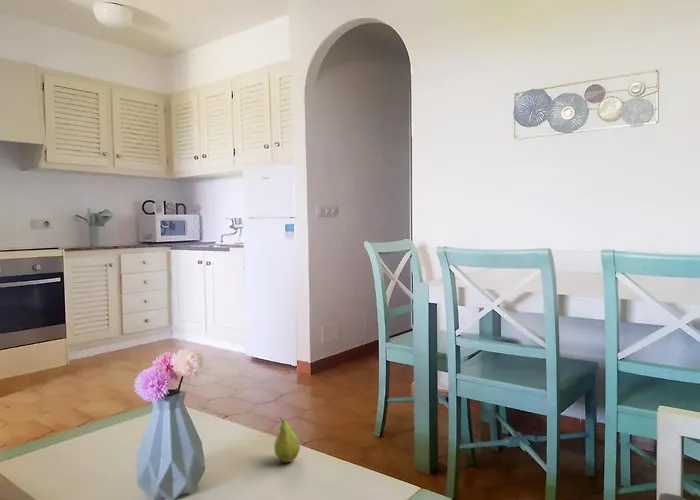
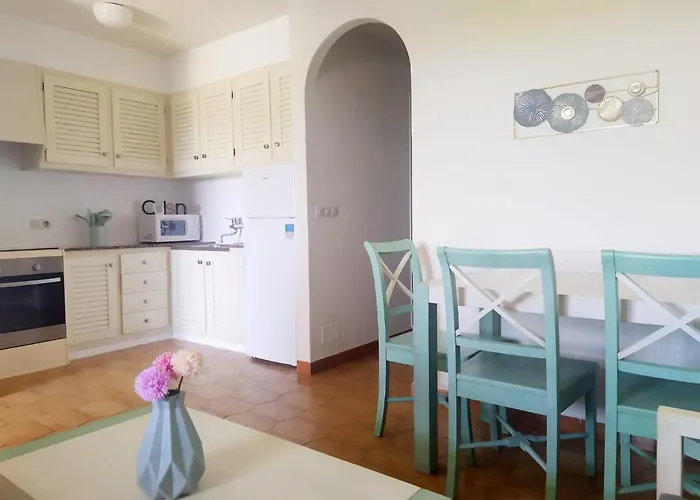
- fruit (287, 437)
